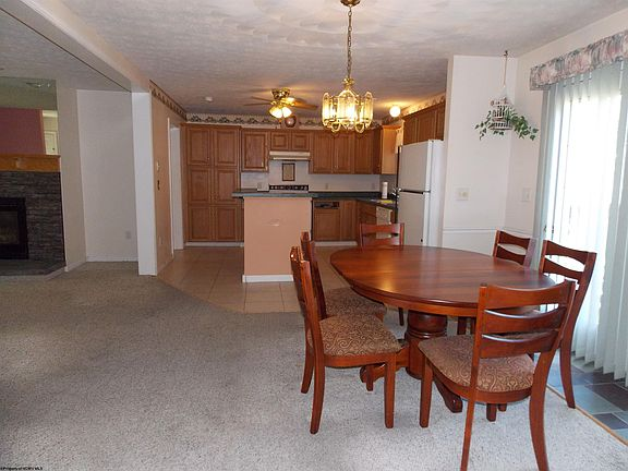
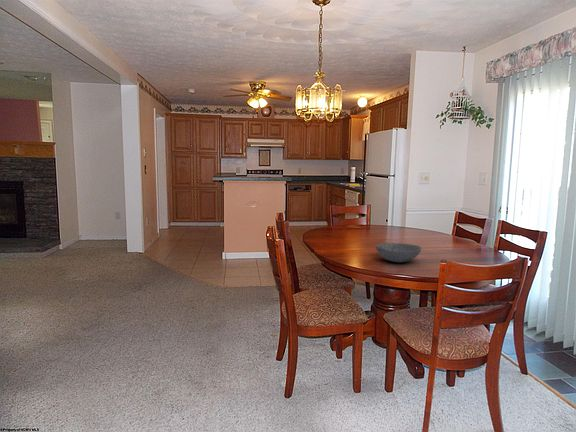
+ bowl (397, 253)
